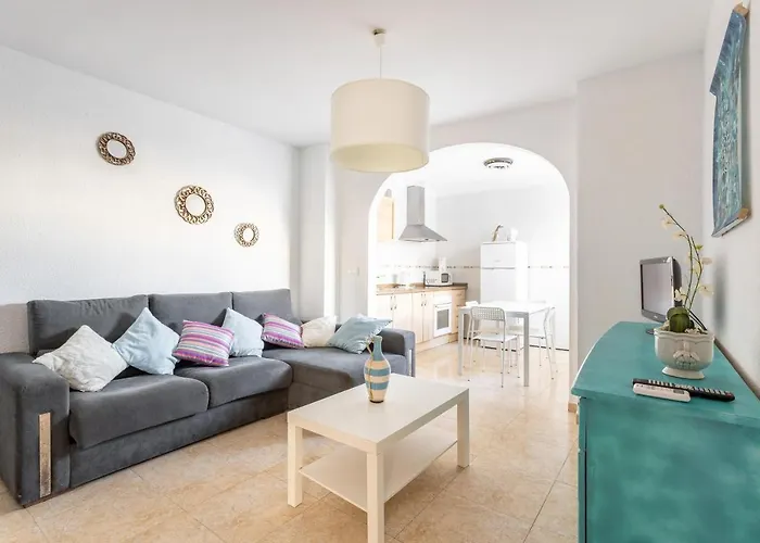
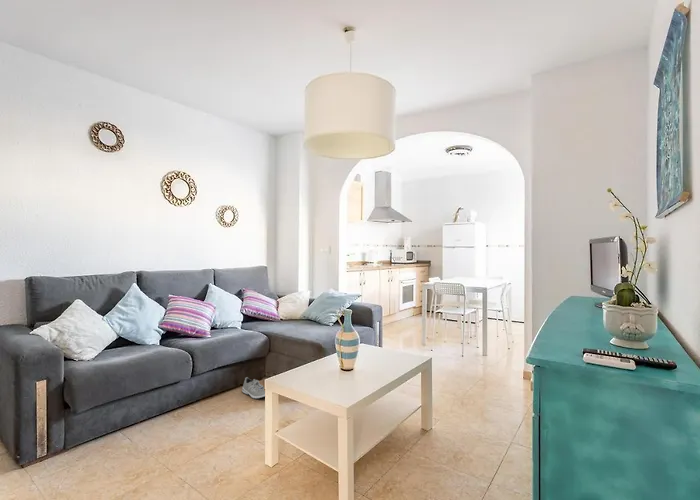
+ sneaker (254, 387)
